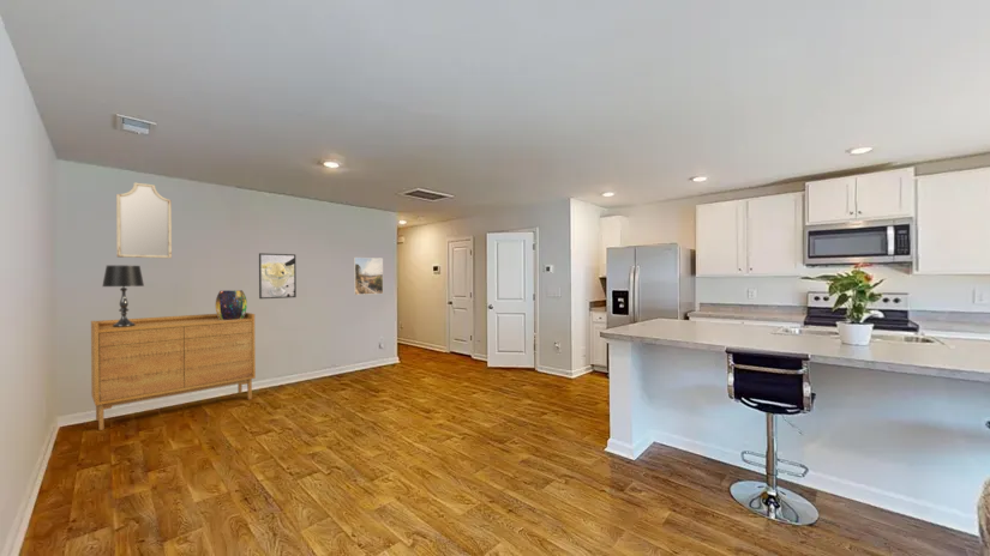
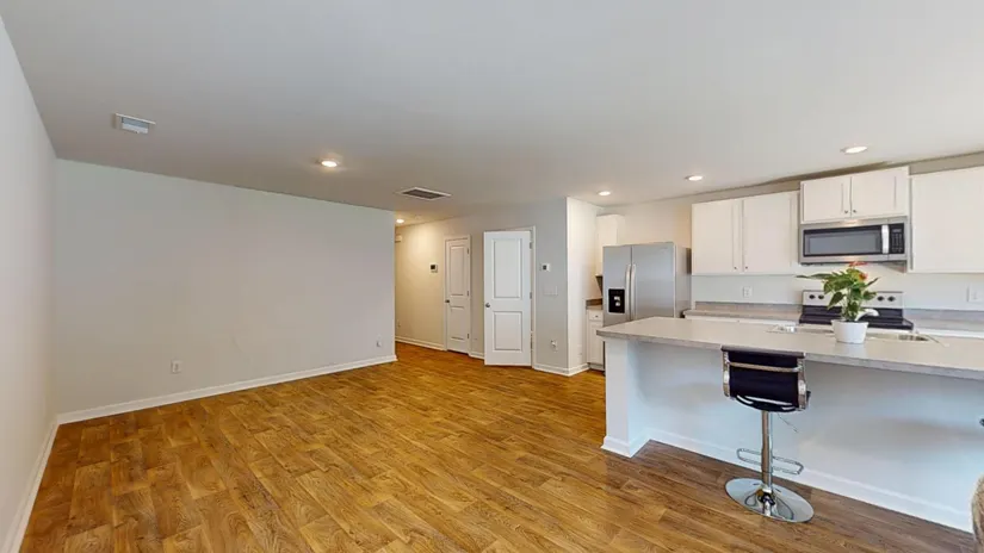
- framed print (277, 276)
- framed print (368, 276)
- table lamp (124, 295)
- decorative urn (230, 304)
- sideboard (179, 362)
- home mirror (144, 220)
